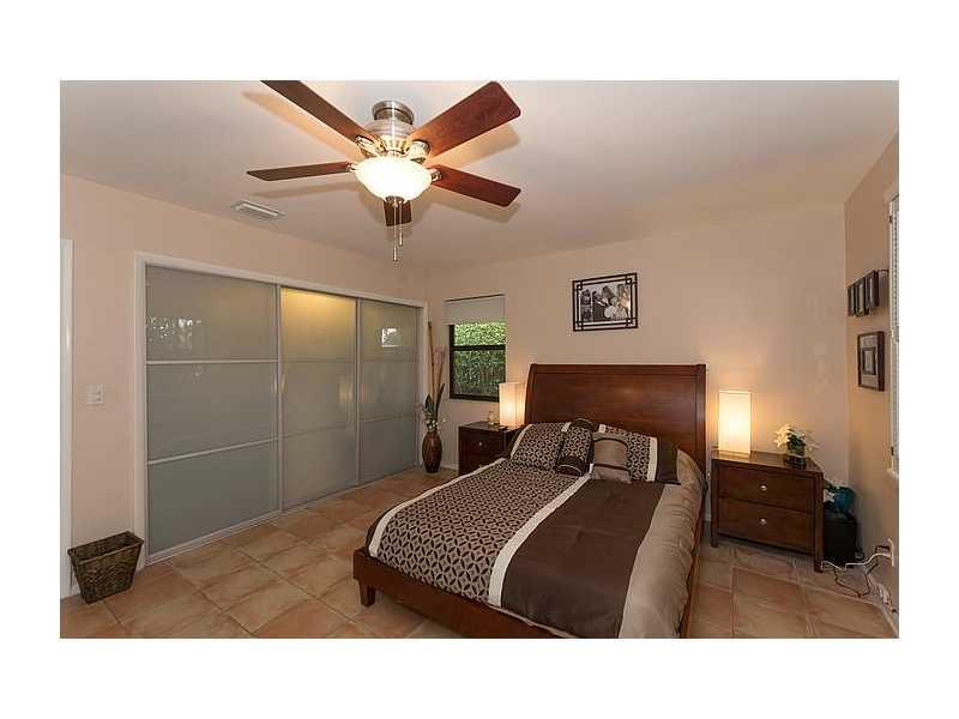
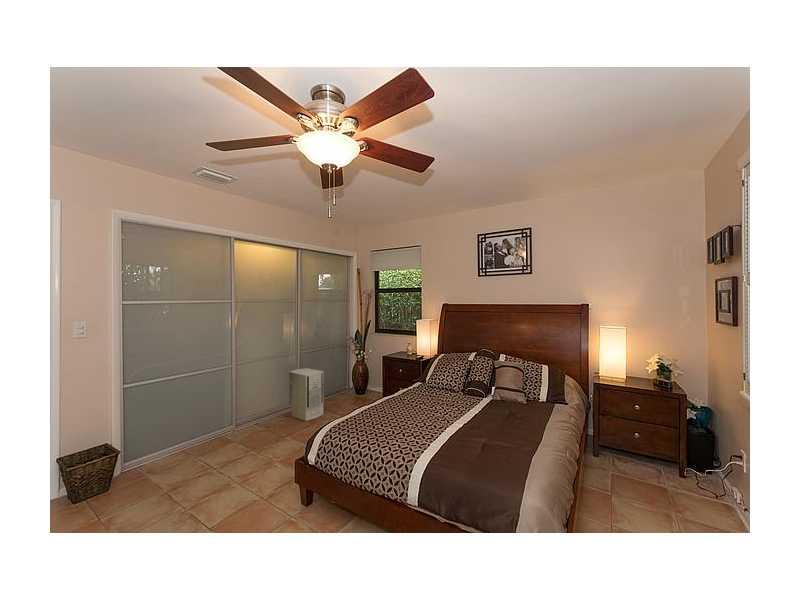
+ air purifier (306, 393)
